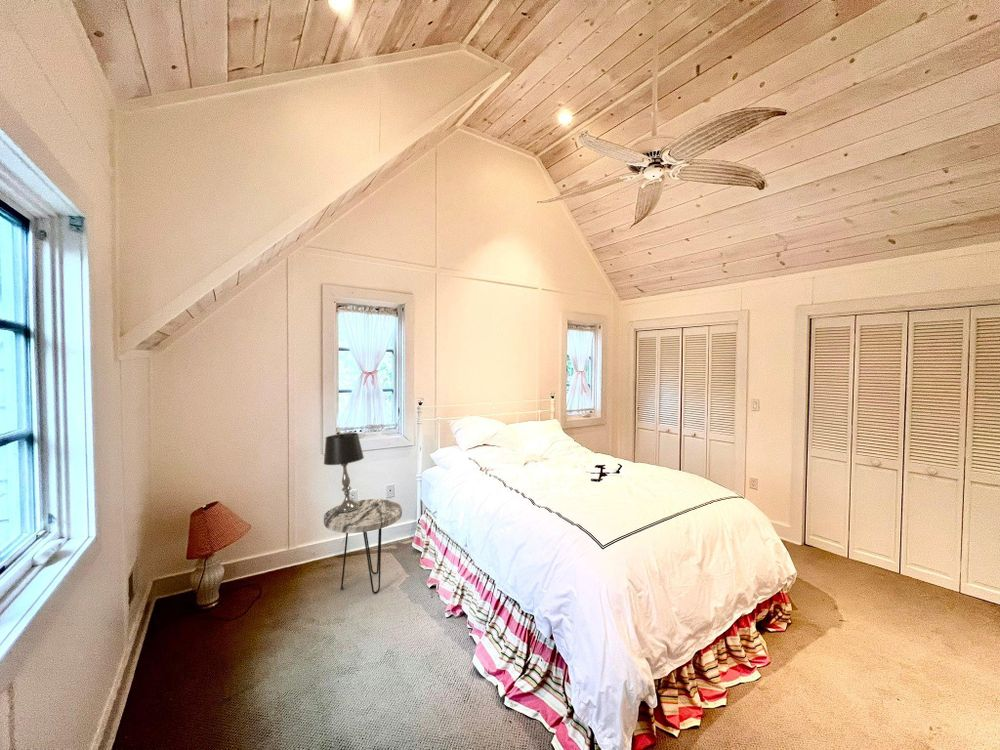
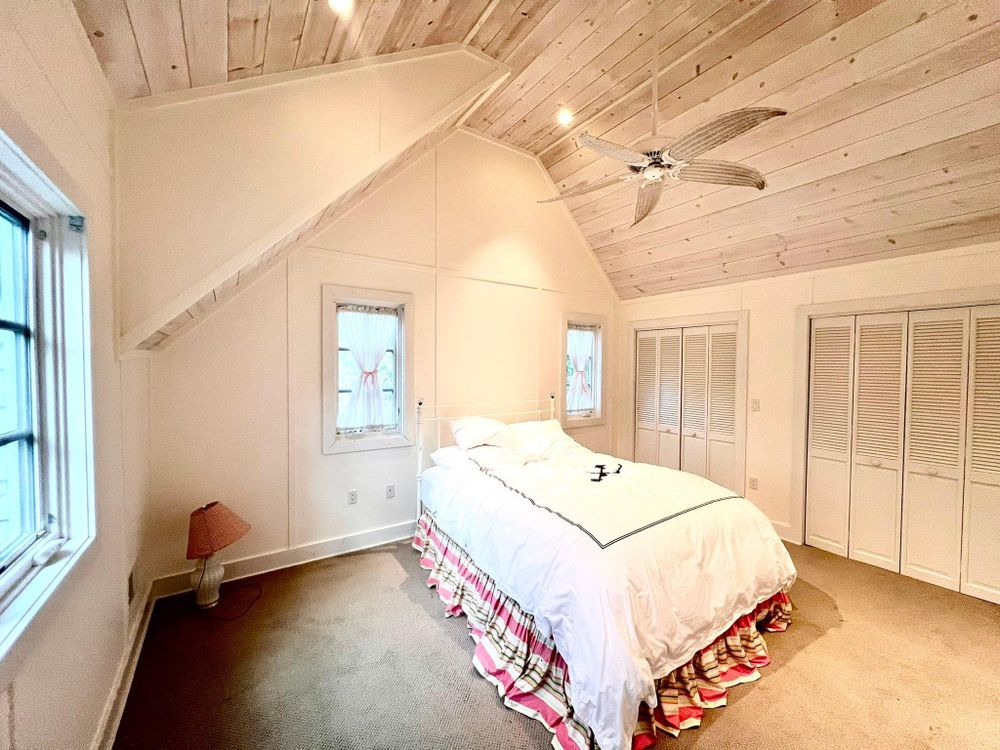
- table lamp (347, 473)
- side table (365, 547)
